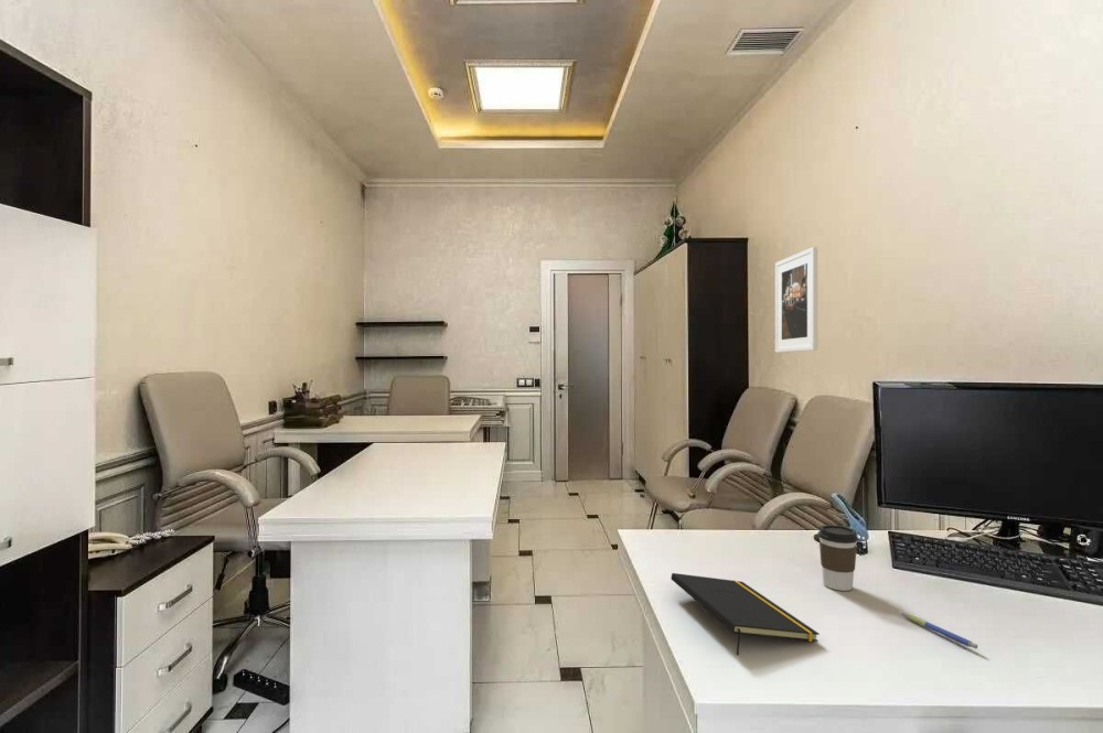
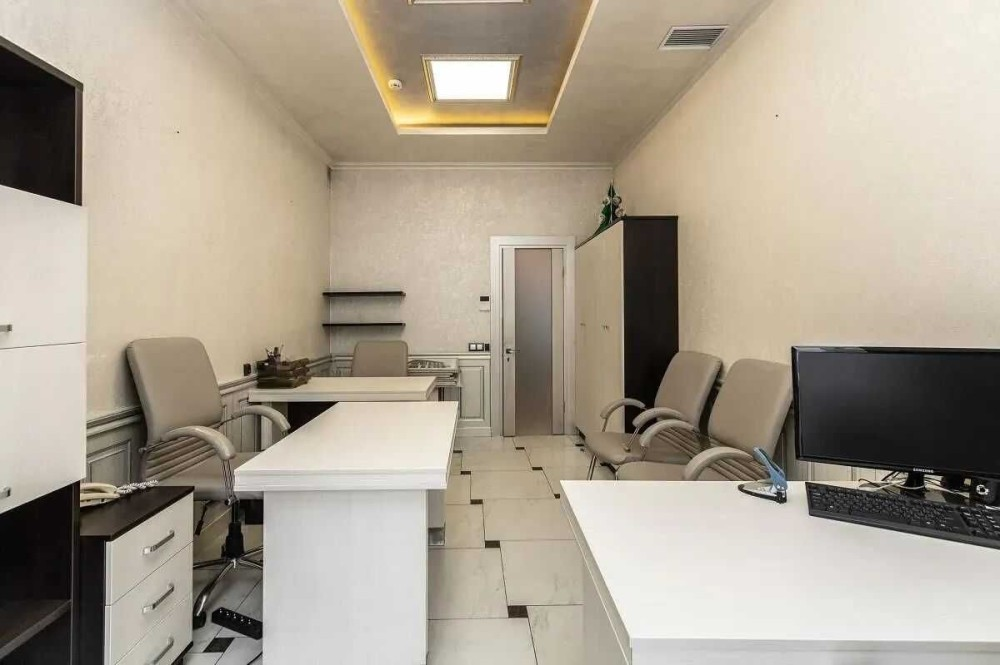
- pen (935, 628)
- coffee cup (837, 557)
- notepad (738, 604)
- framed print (794, 303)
